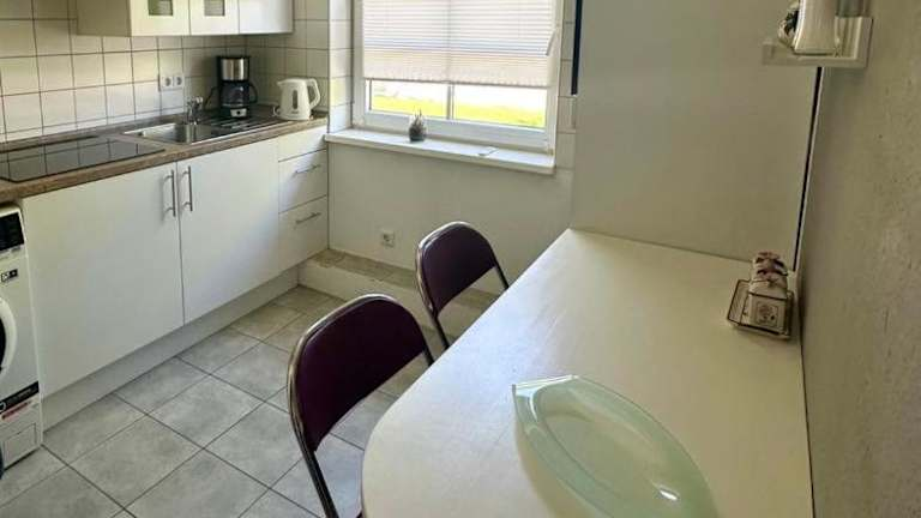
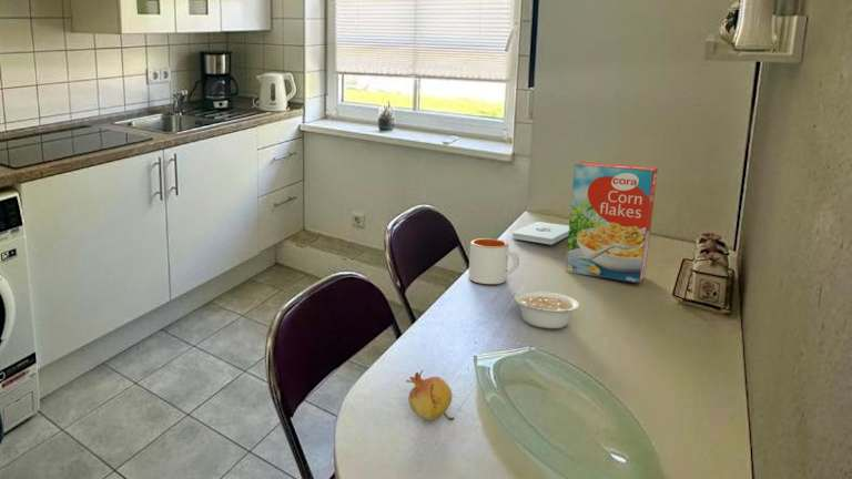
+ notepad (544, 232)
+ mug (494, 262)
+ fruit (429, 395)
+ legume (548, 309)
+ cereal box (610, 221)
